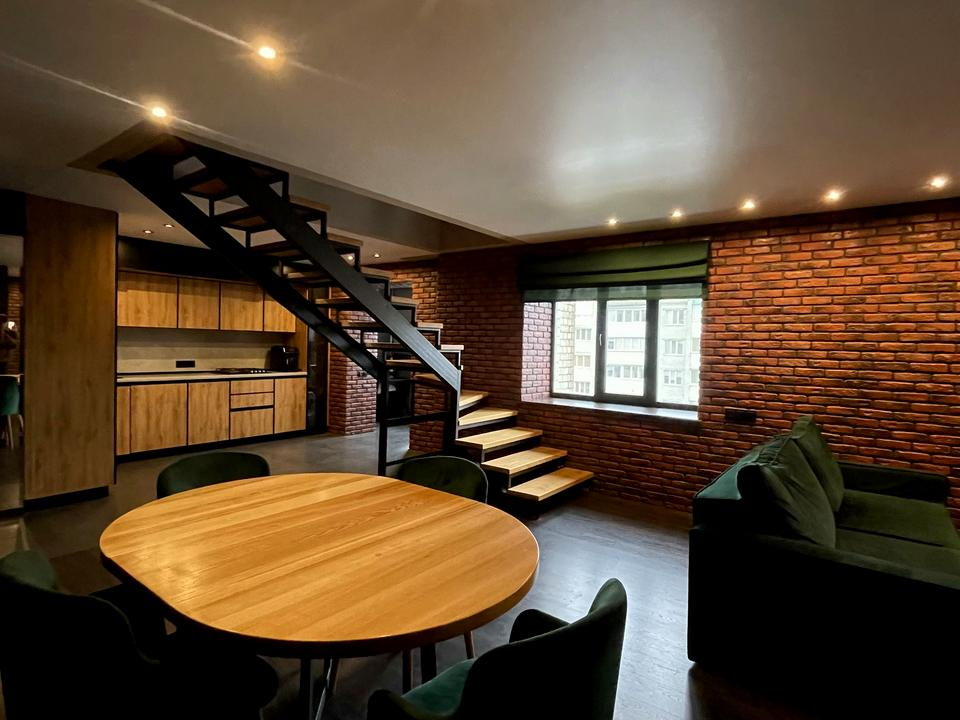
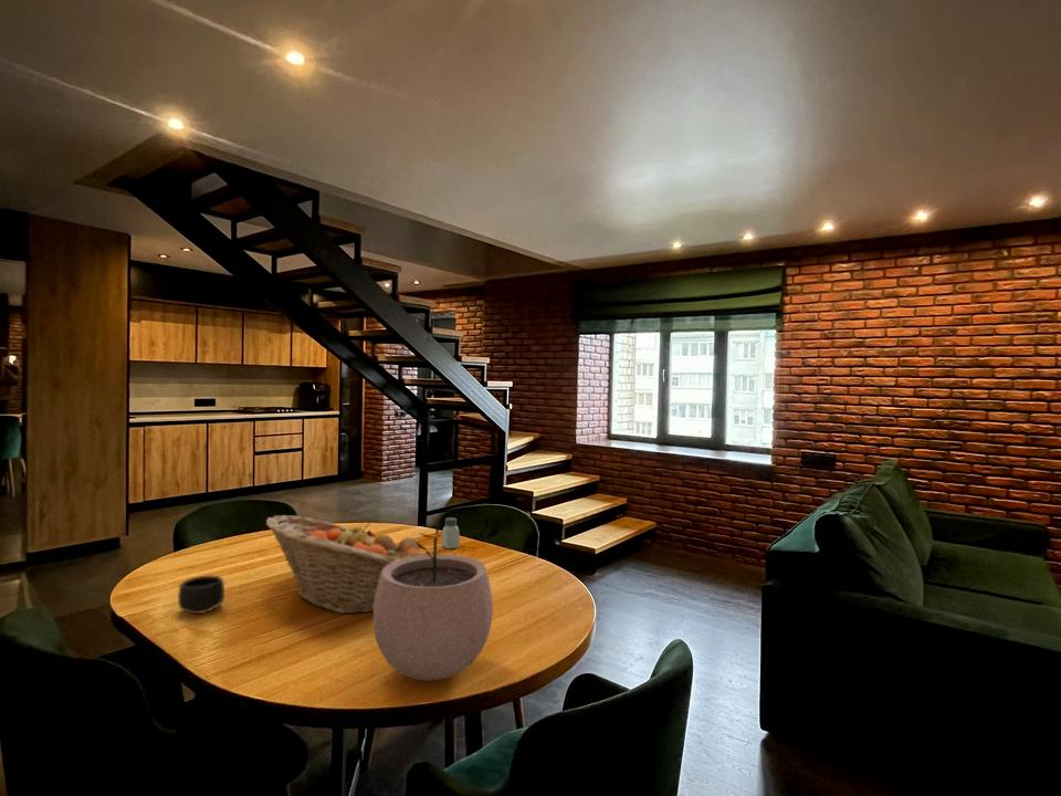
+ plant pot (433, 597)
+ fruit basket (348, 553)
+ mug (201, 594)
+ saltshaker (450, 532)
